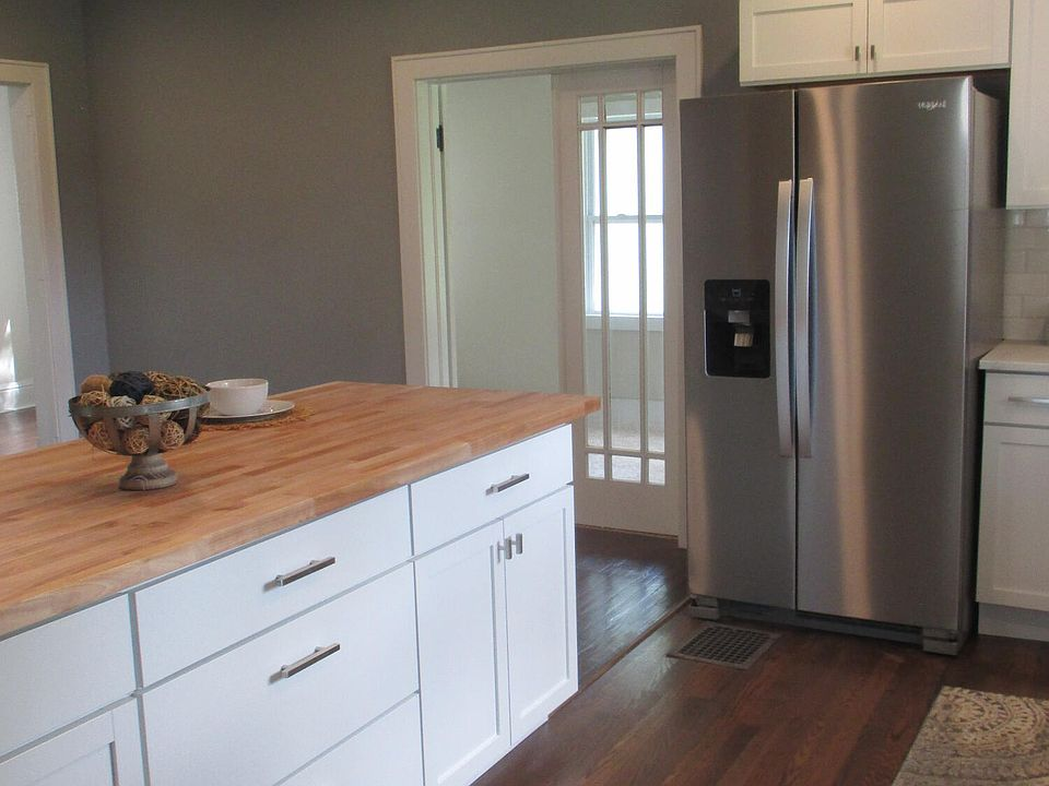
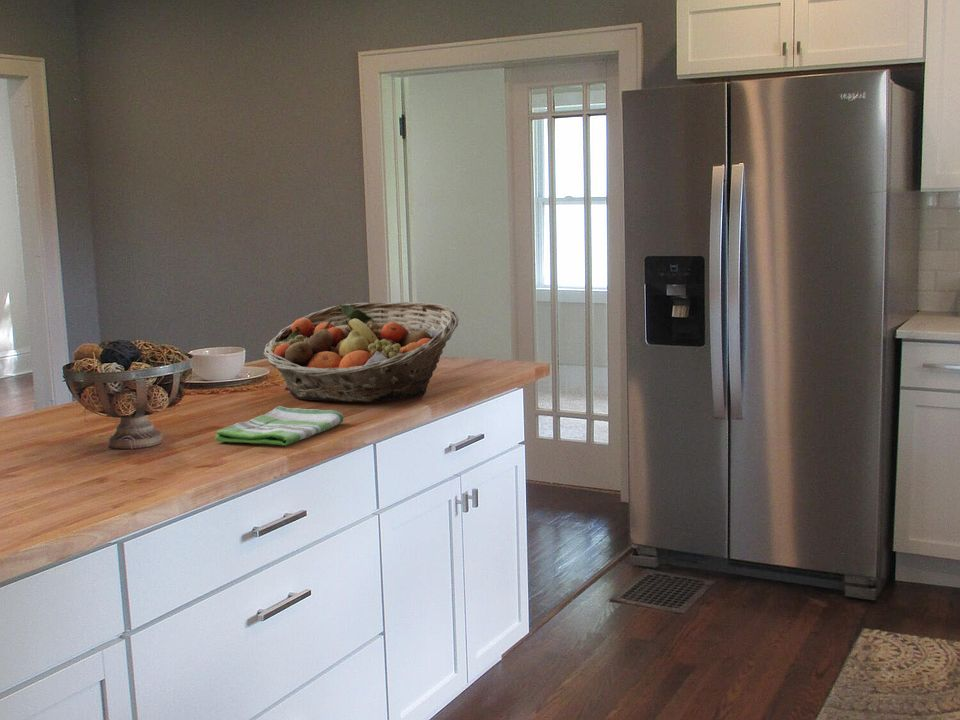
+ fruit basket (361, 349)
+ dish towel (282, 424)
